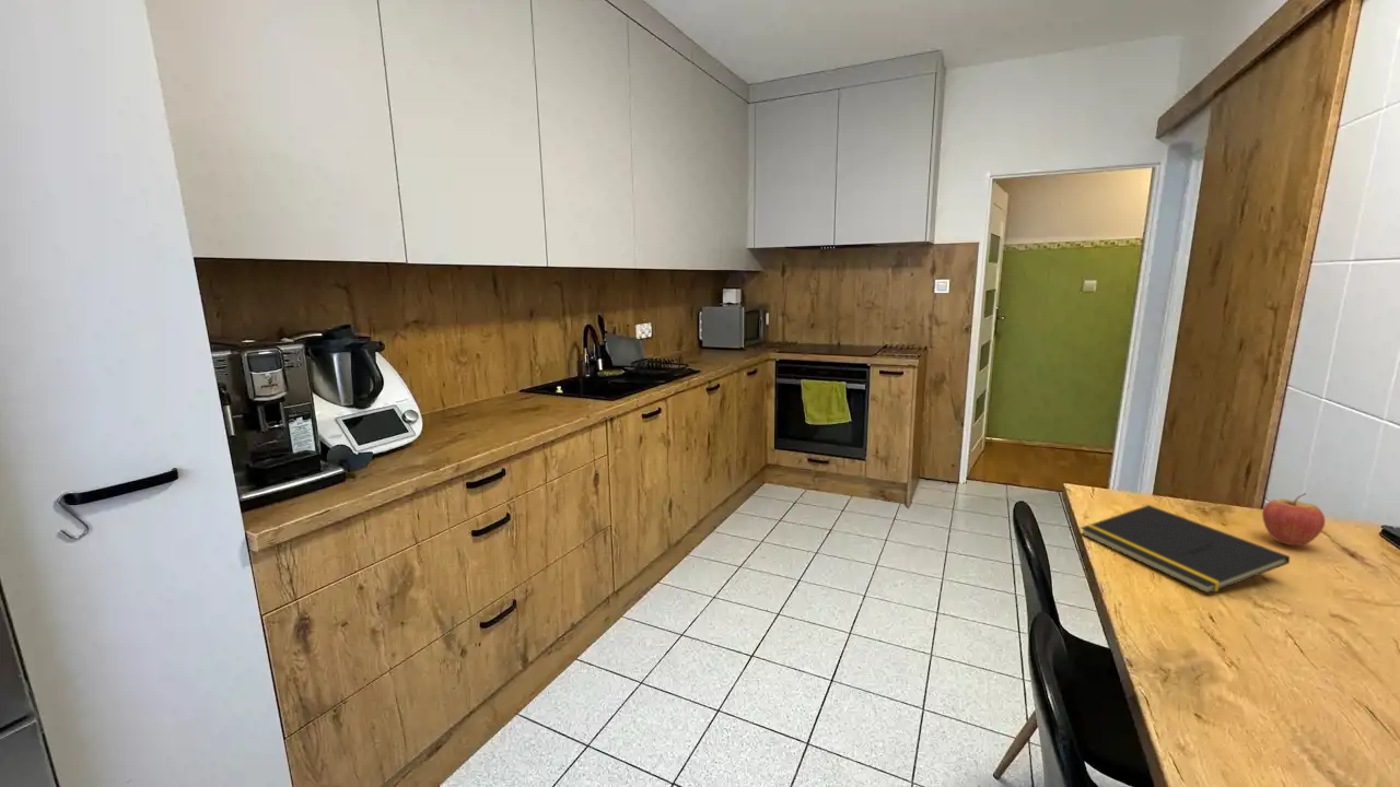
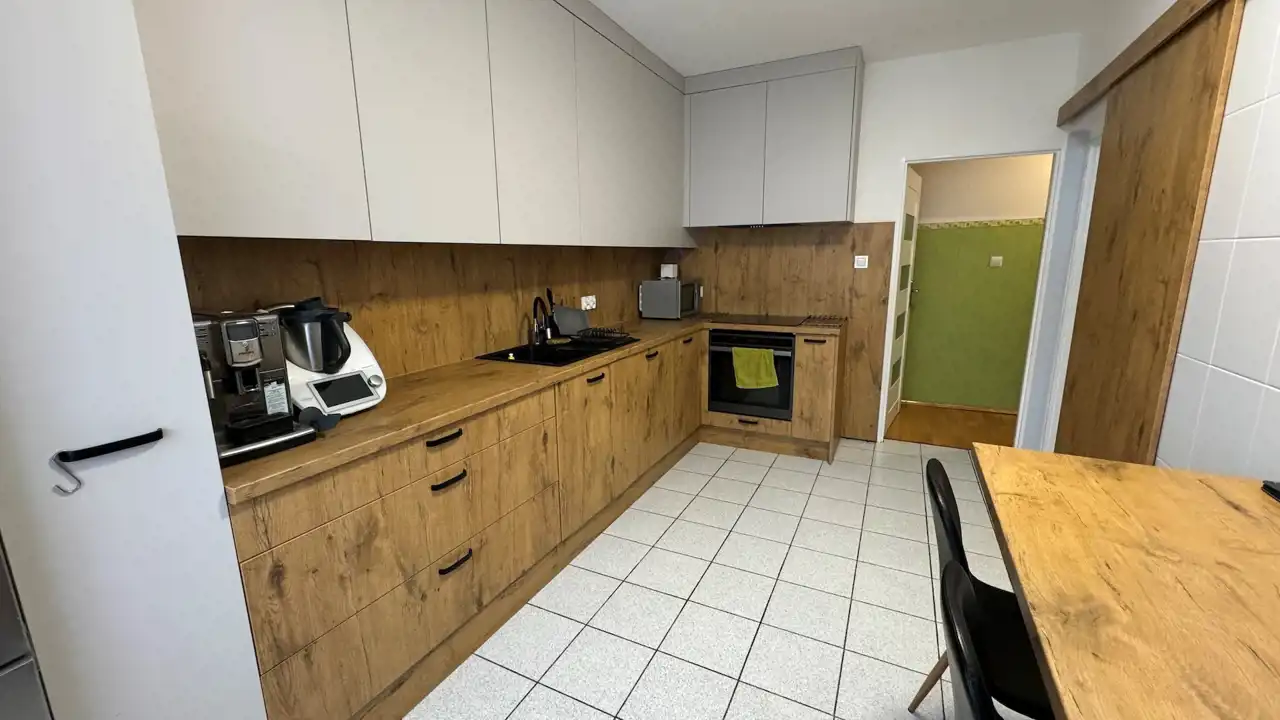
- notepad (1175, 543)
- fruit (1292, 517)
